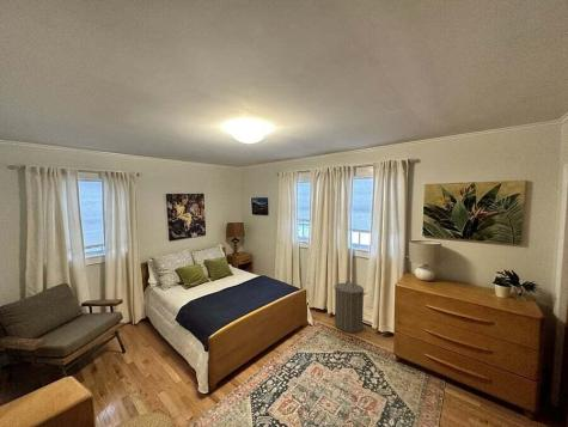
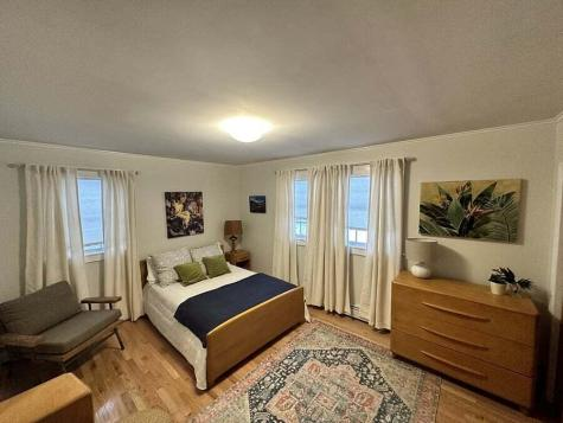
- laundry hamper (349, 303)
